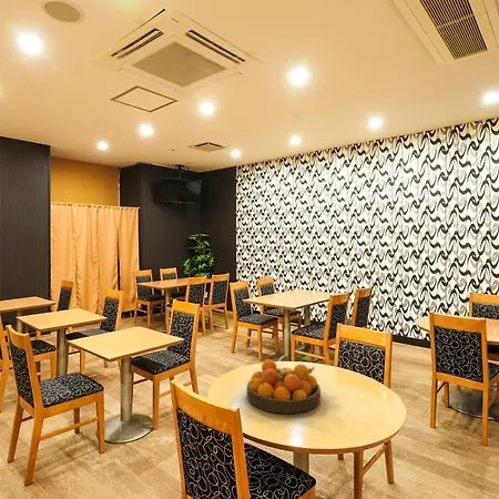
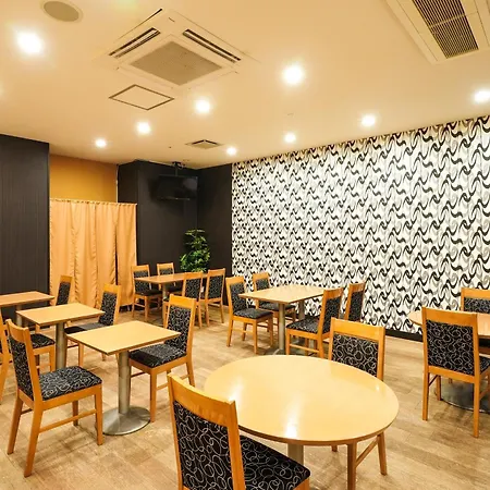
- fruit bowl (283, 380)
